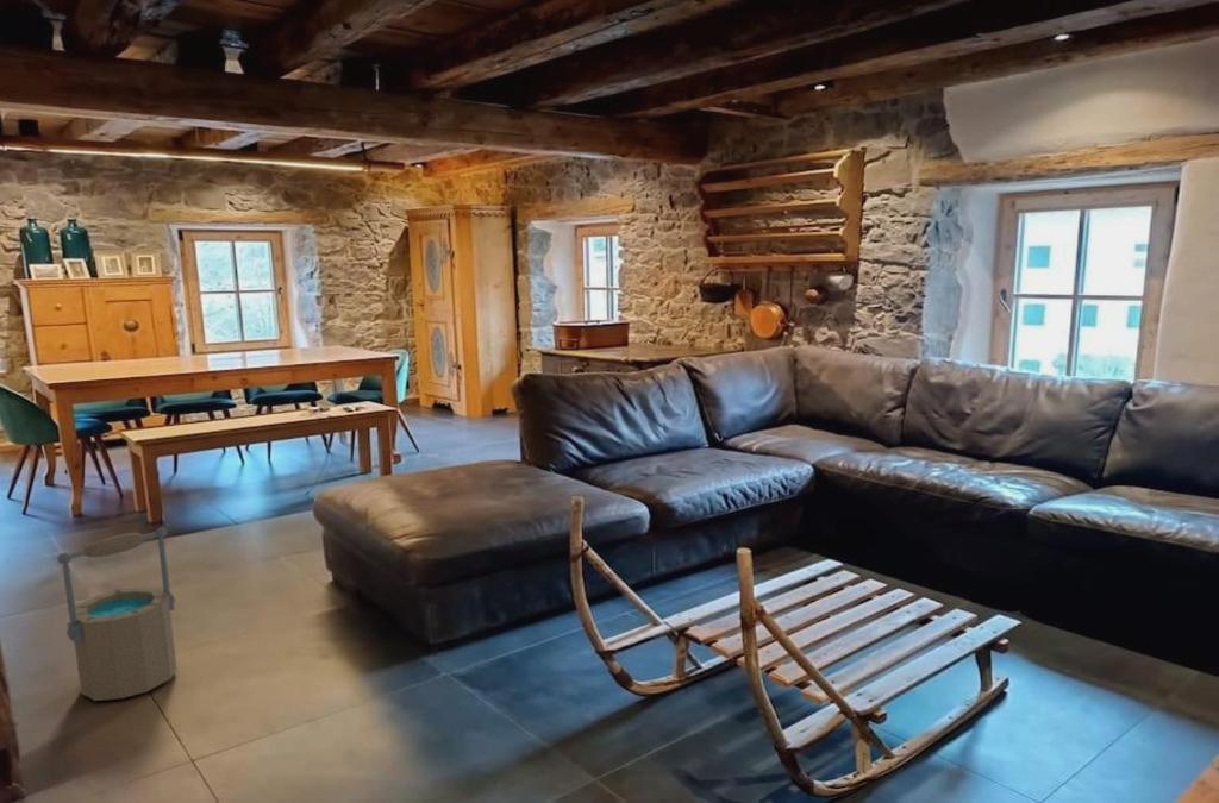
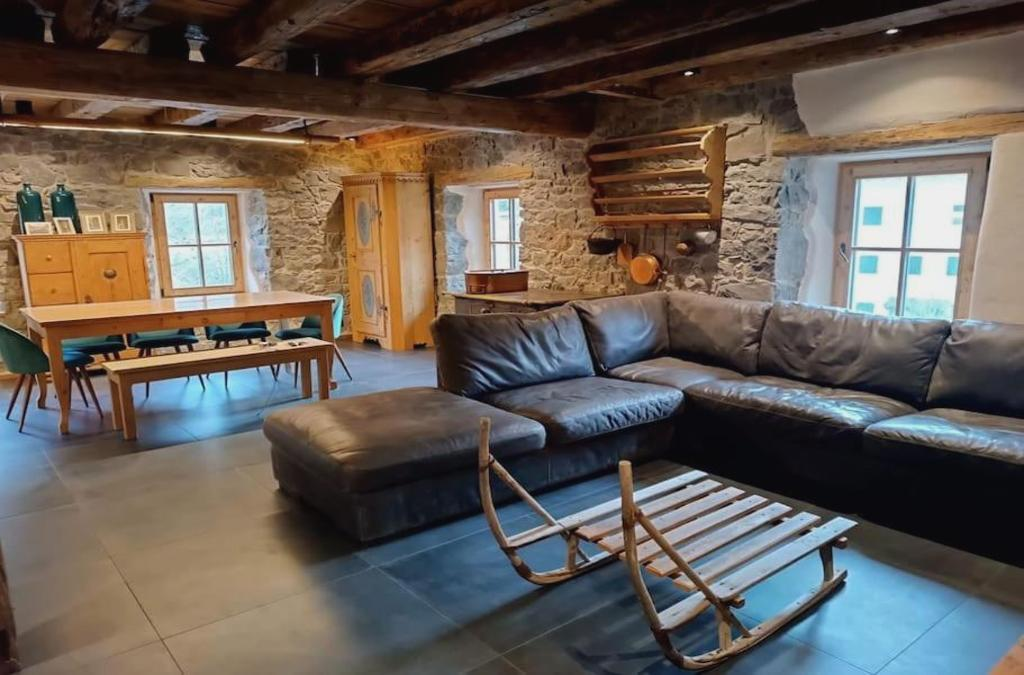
- bucket (120, 609)
